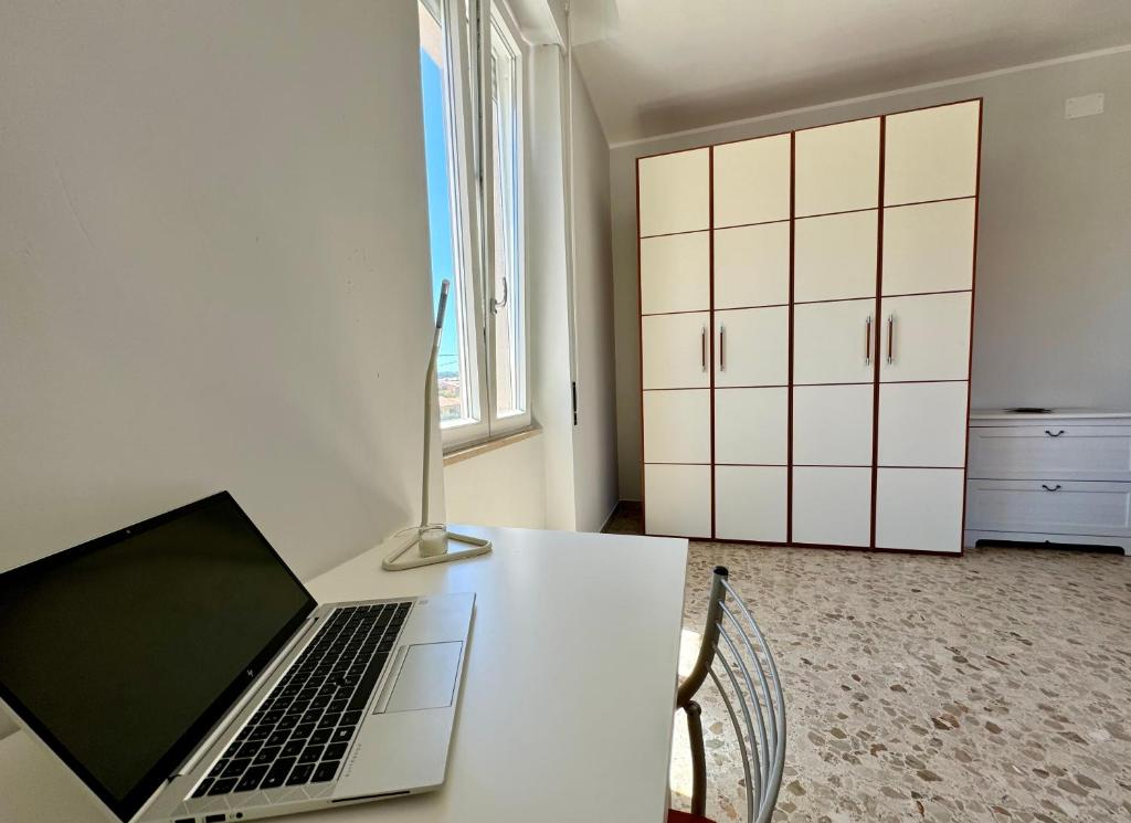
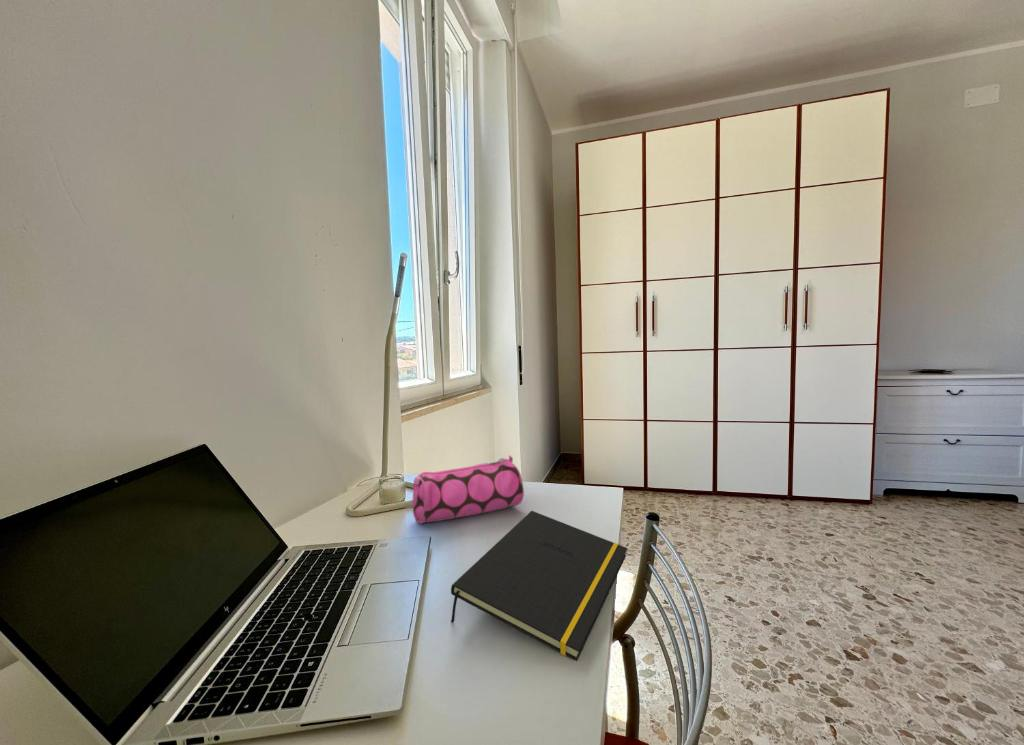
+ notepad (548, 568)
+ pencil case (467, 488)
